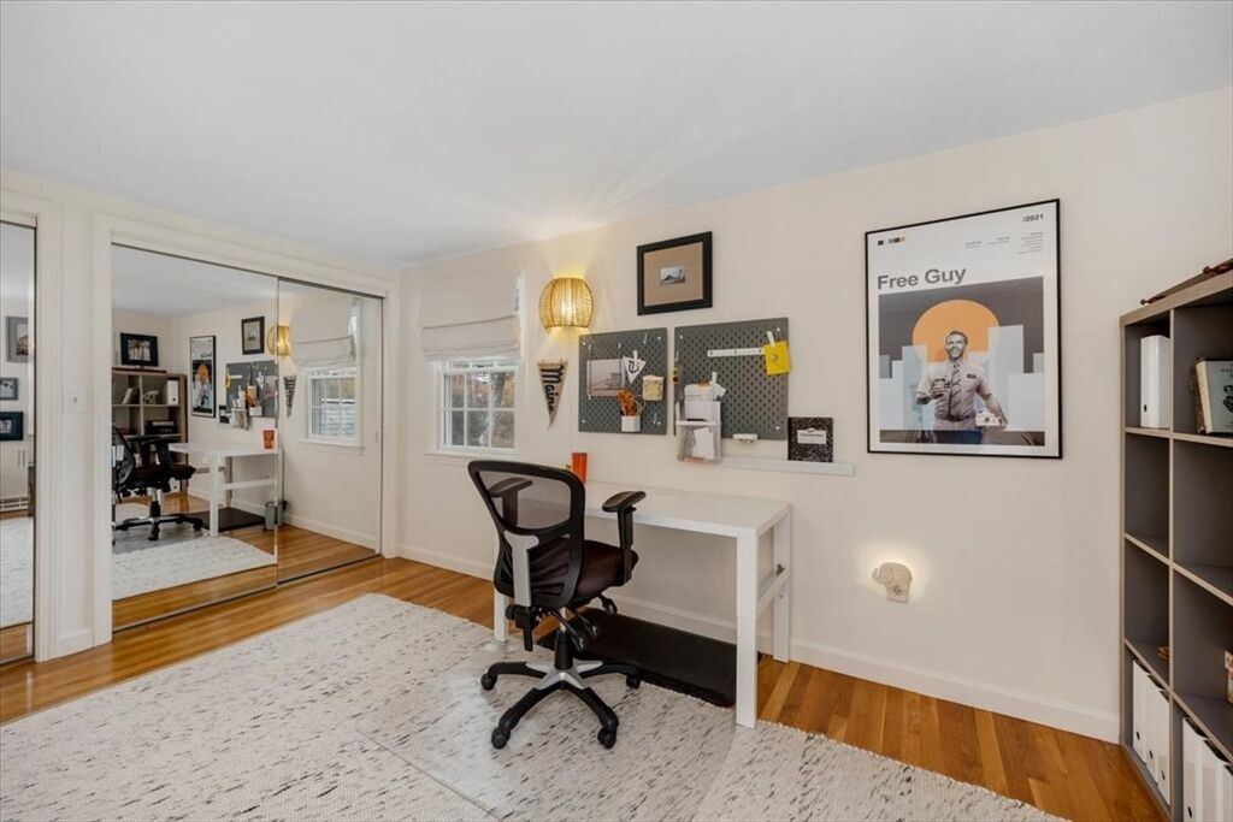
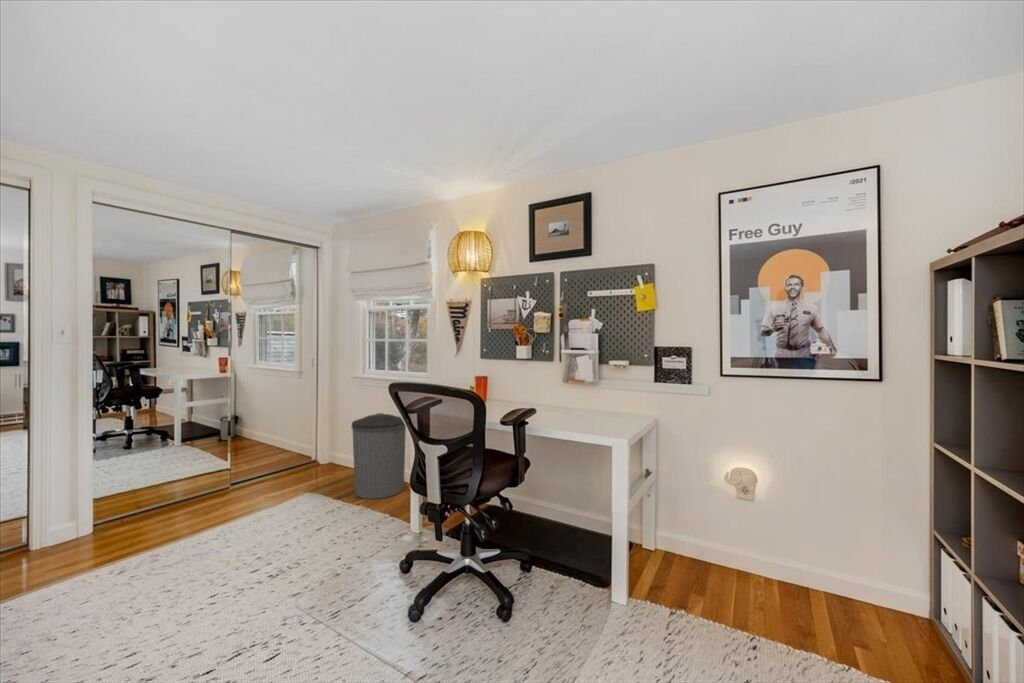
+ trash can (379, 451)
